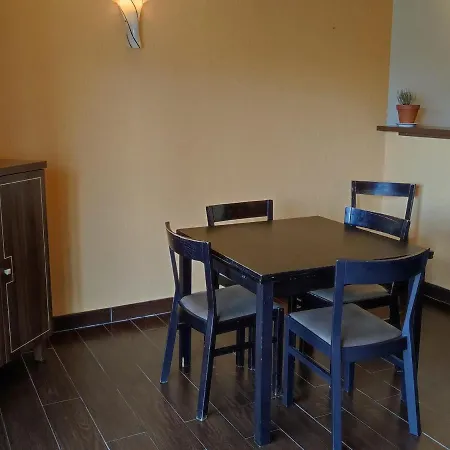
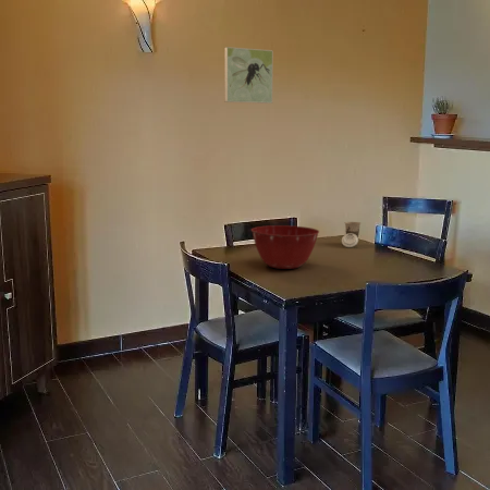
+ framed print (248, 75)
+ mixing bowl (284, 247)
+ cup (351, 234)
